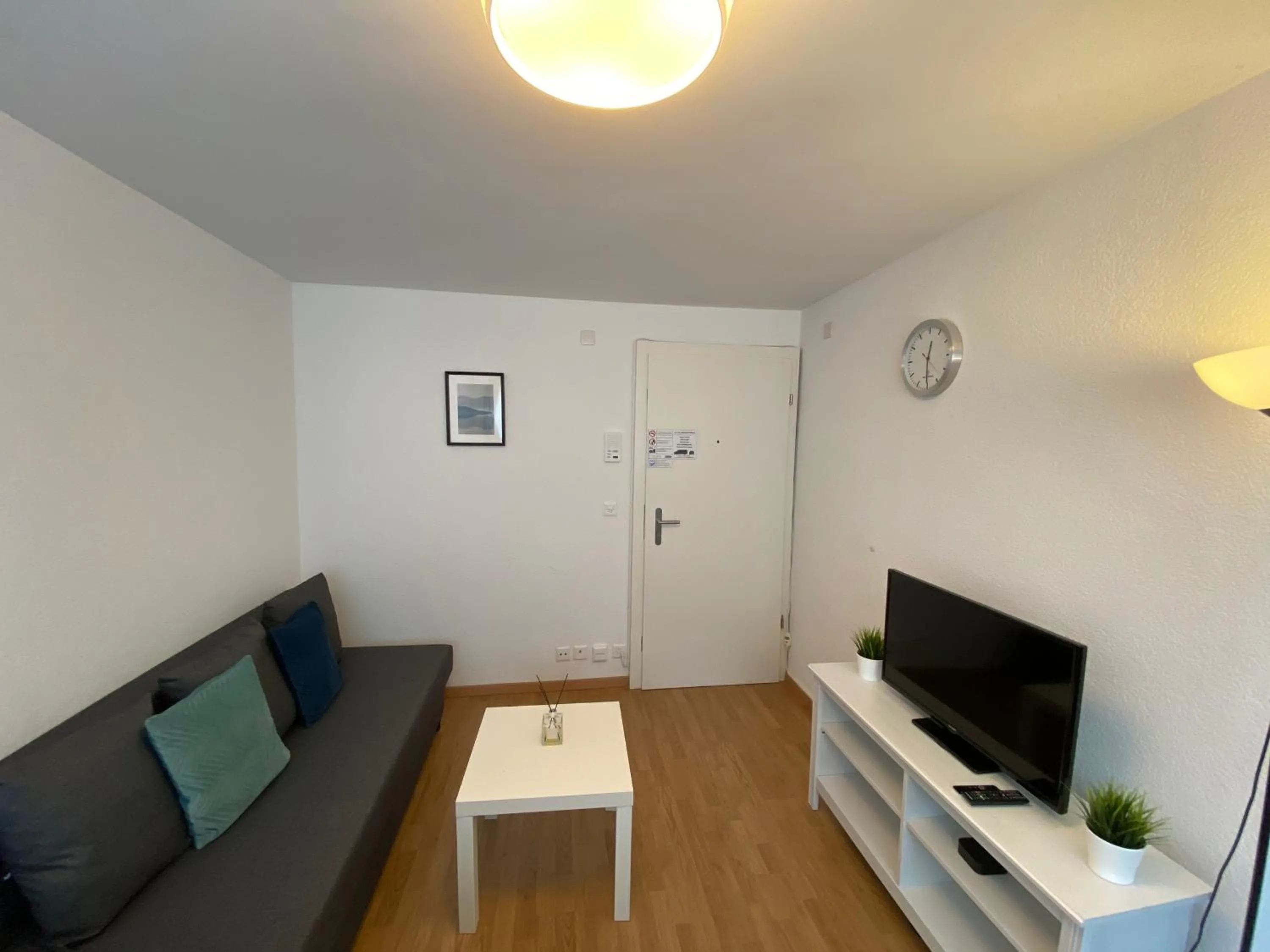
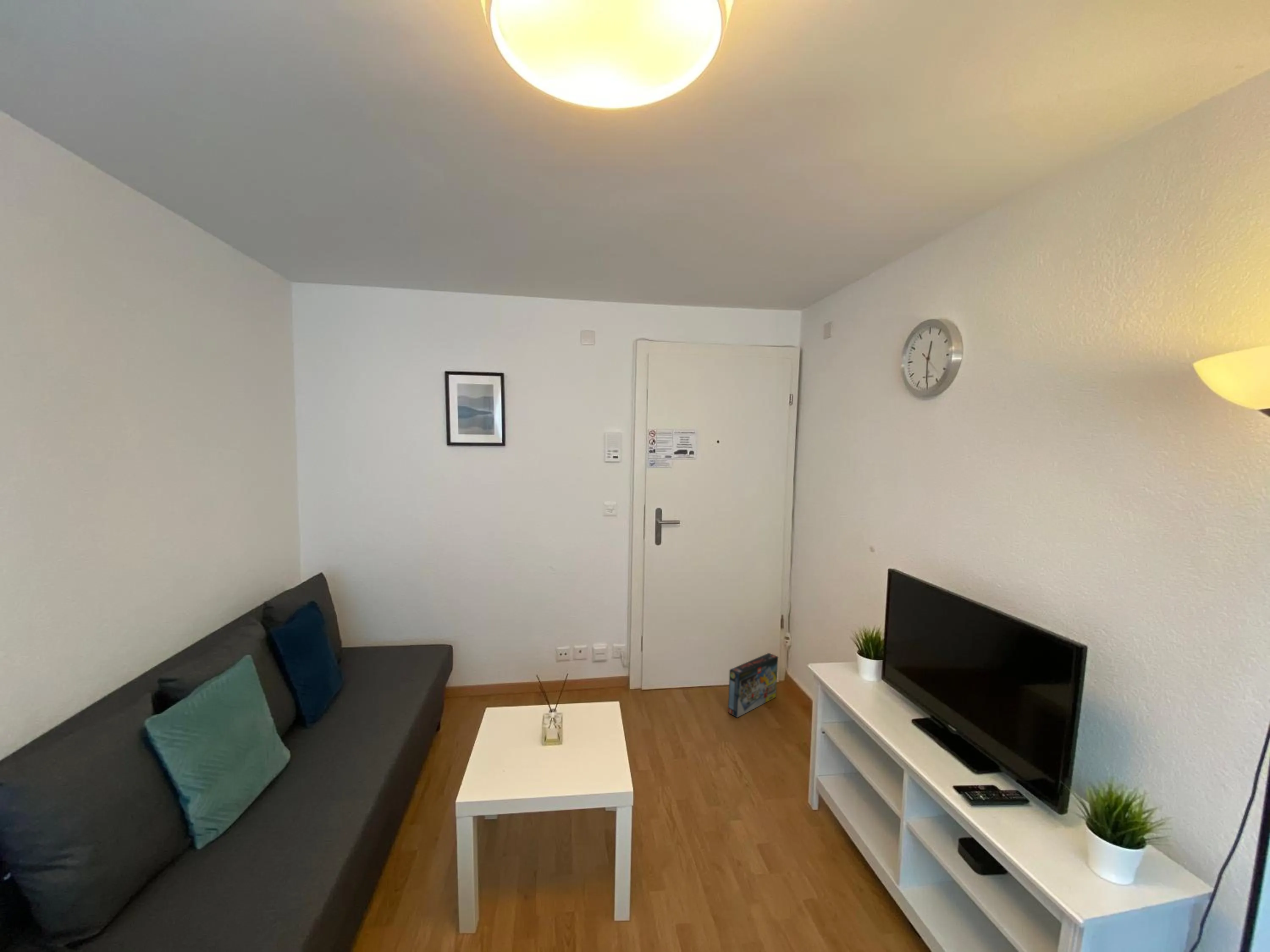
+ box (754, 684)
